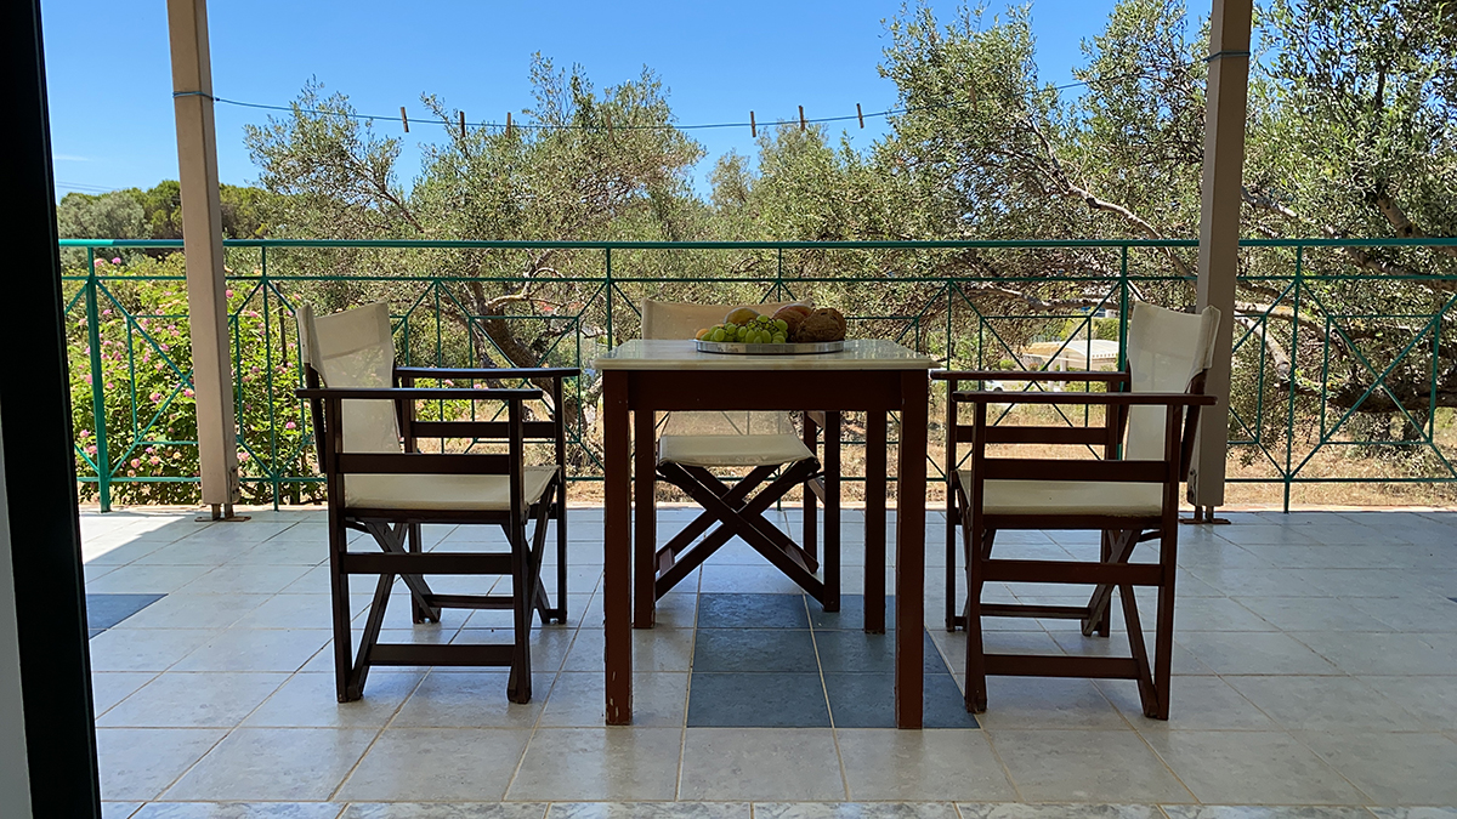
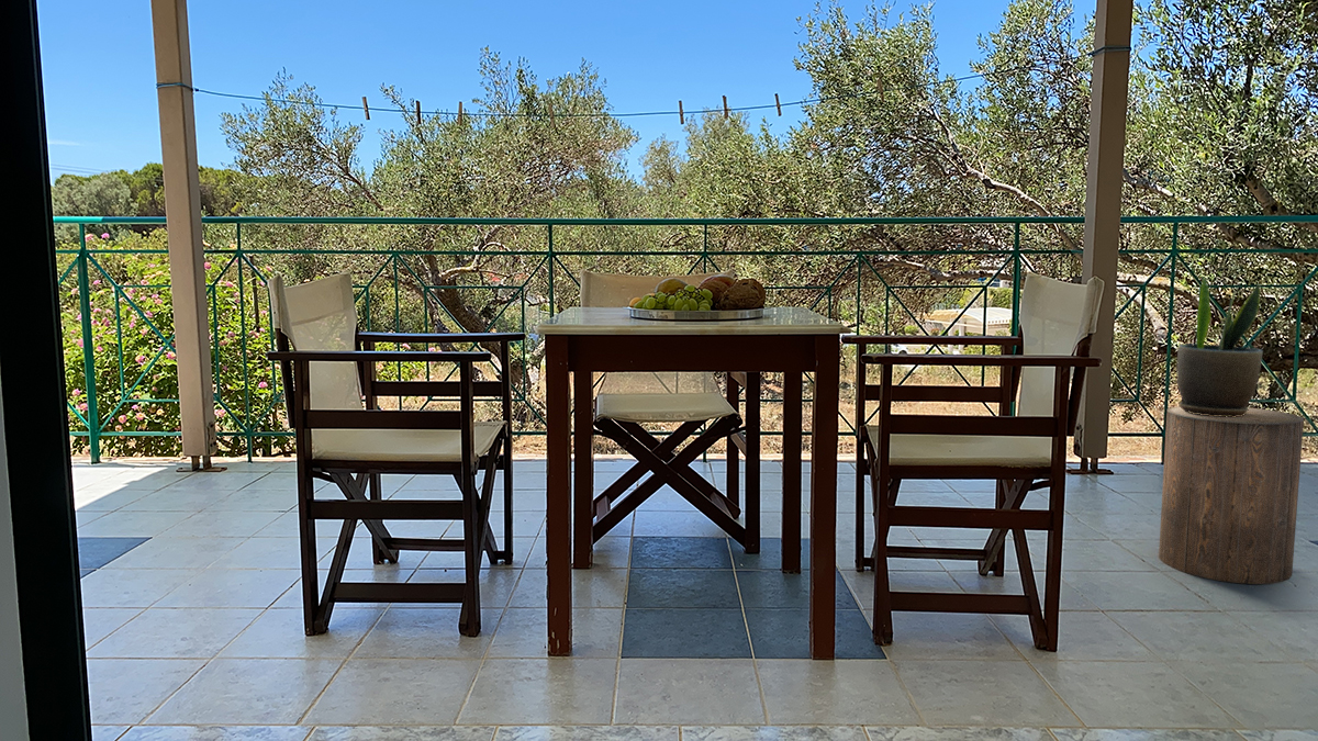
+ stool (1228, 490)
+ potted plant (1219, 344)
